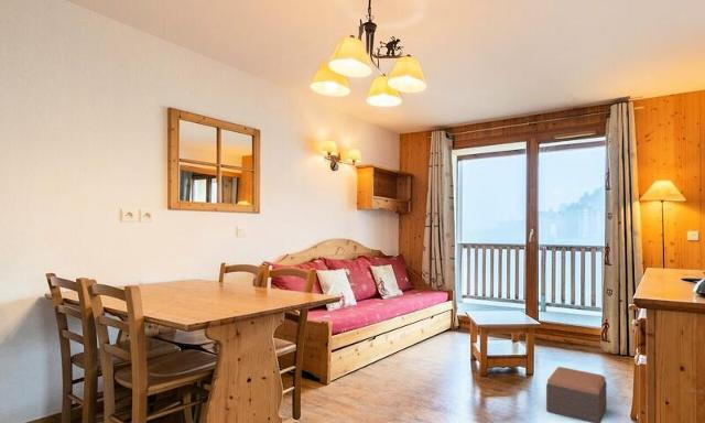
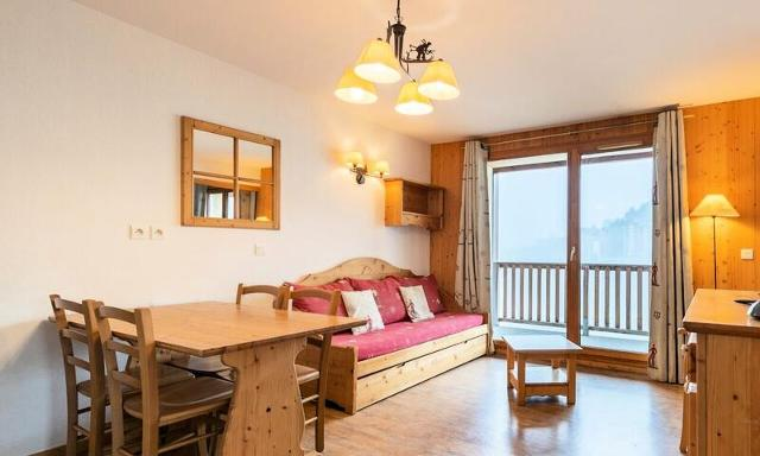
- footstool (576, 392)
